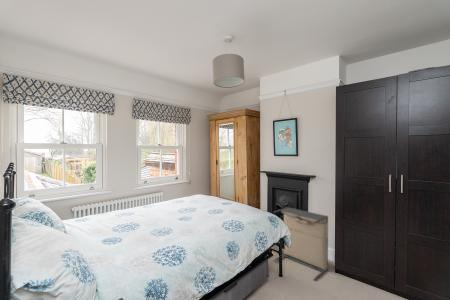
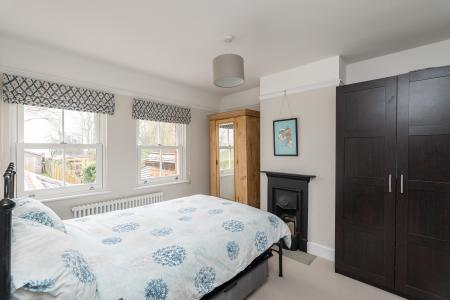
- laundry hamper (299, 239)
